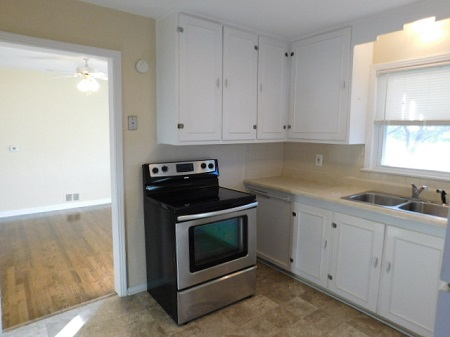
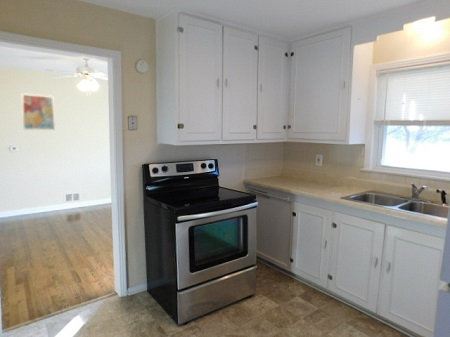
+ wall art (38, 112)
